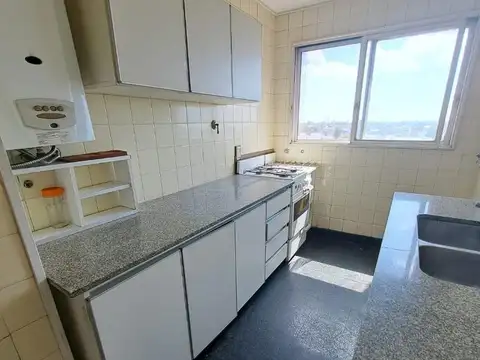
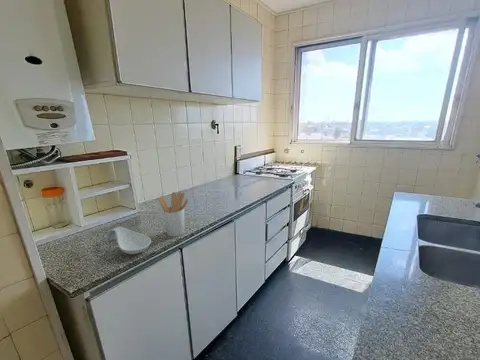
+ utensil holder (175, 212)
+ spoon rest (126, 239)
